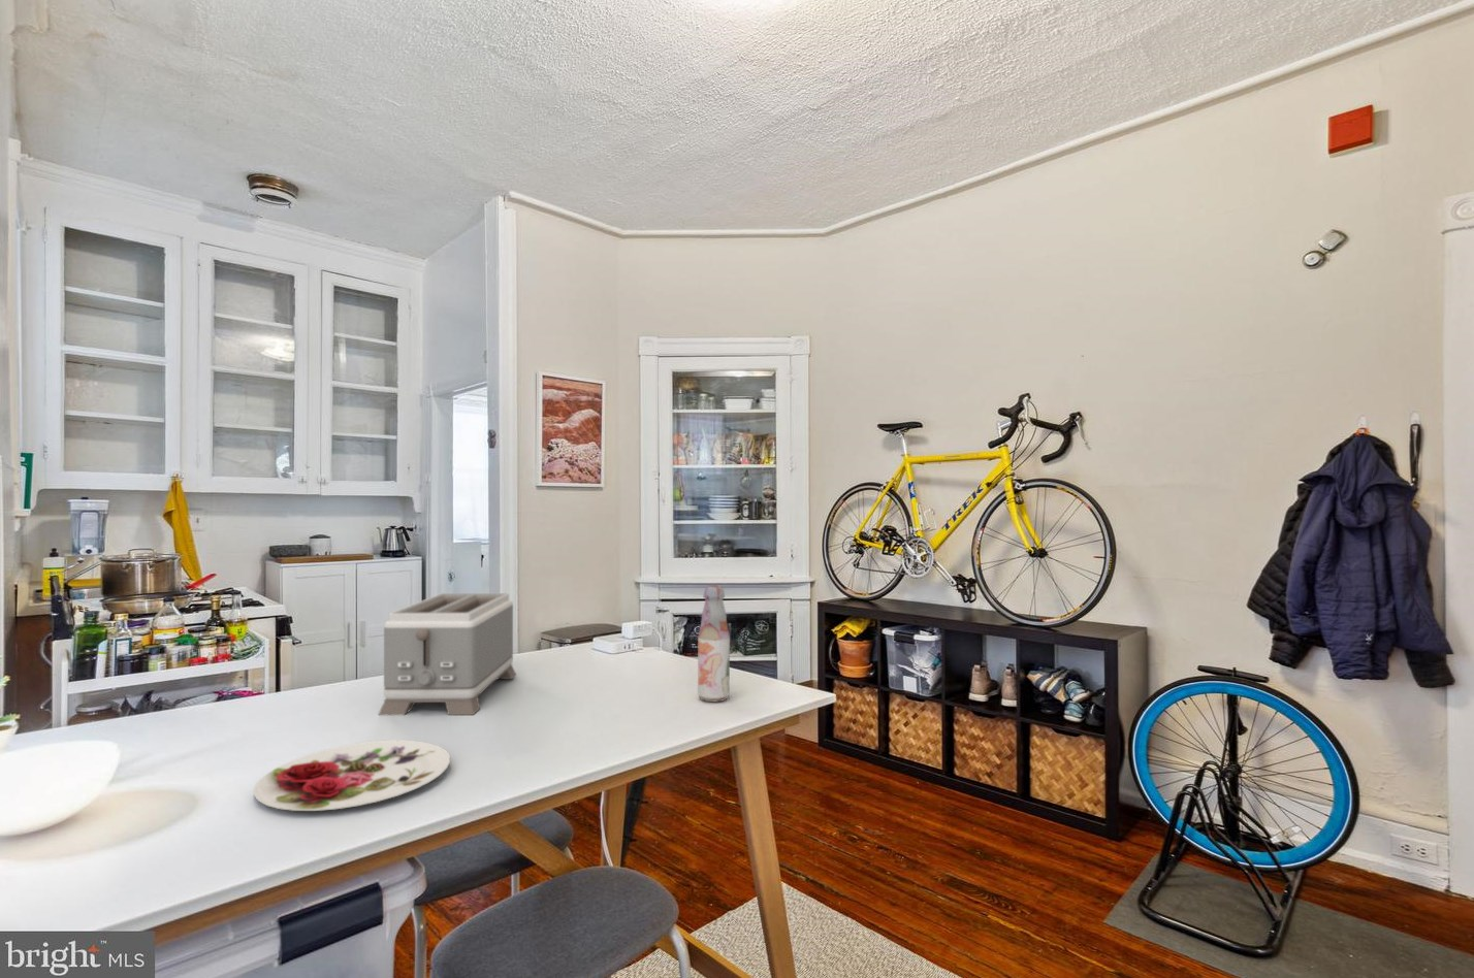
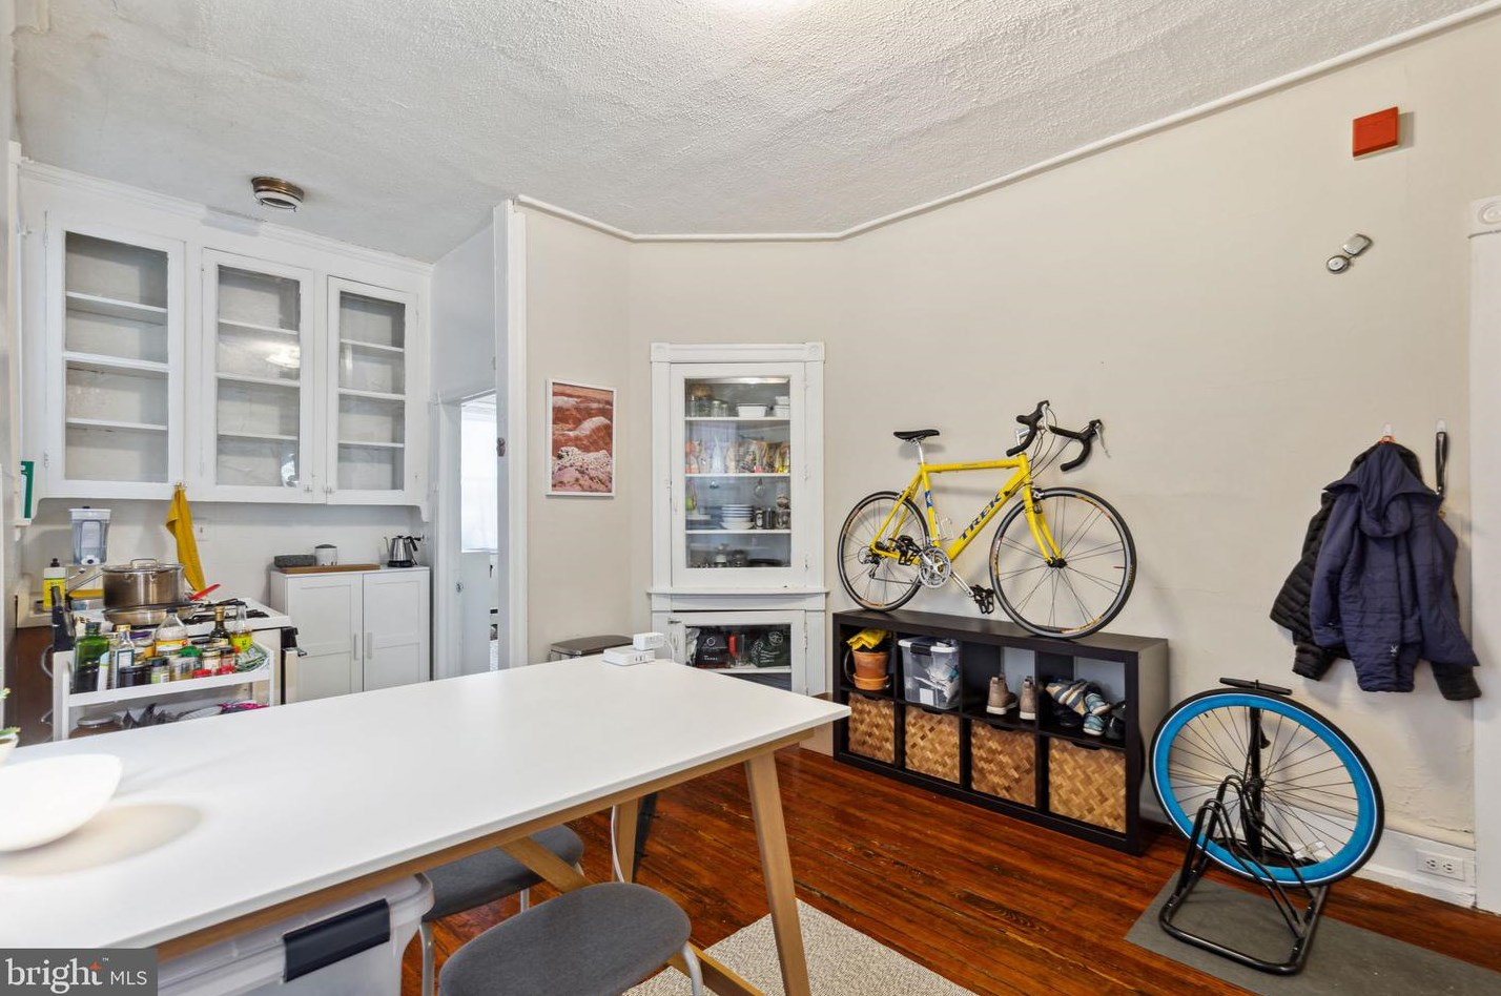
- plate (357, 770)
- toaster (451, 648)
- bottle (713, 642)
